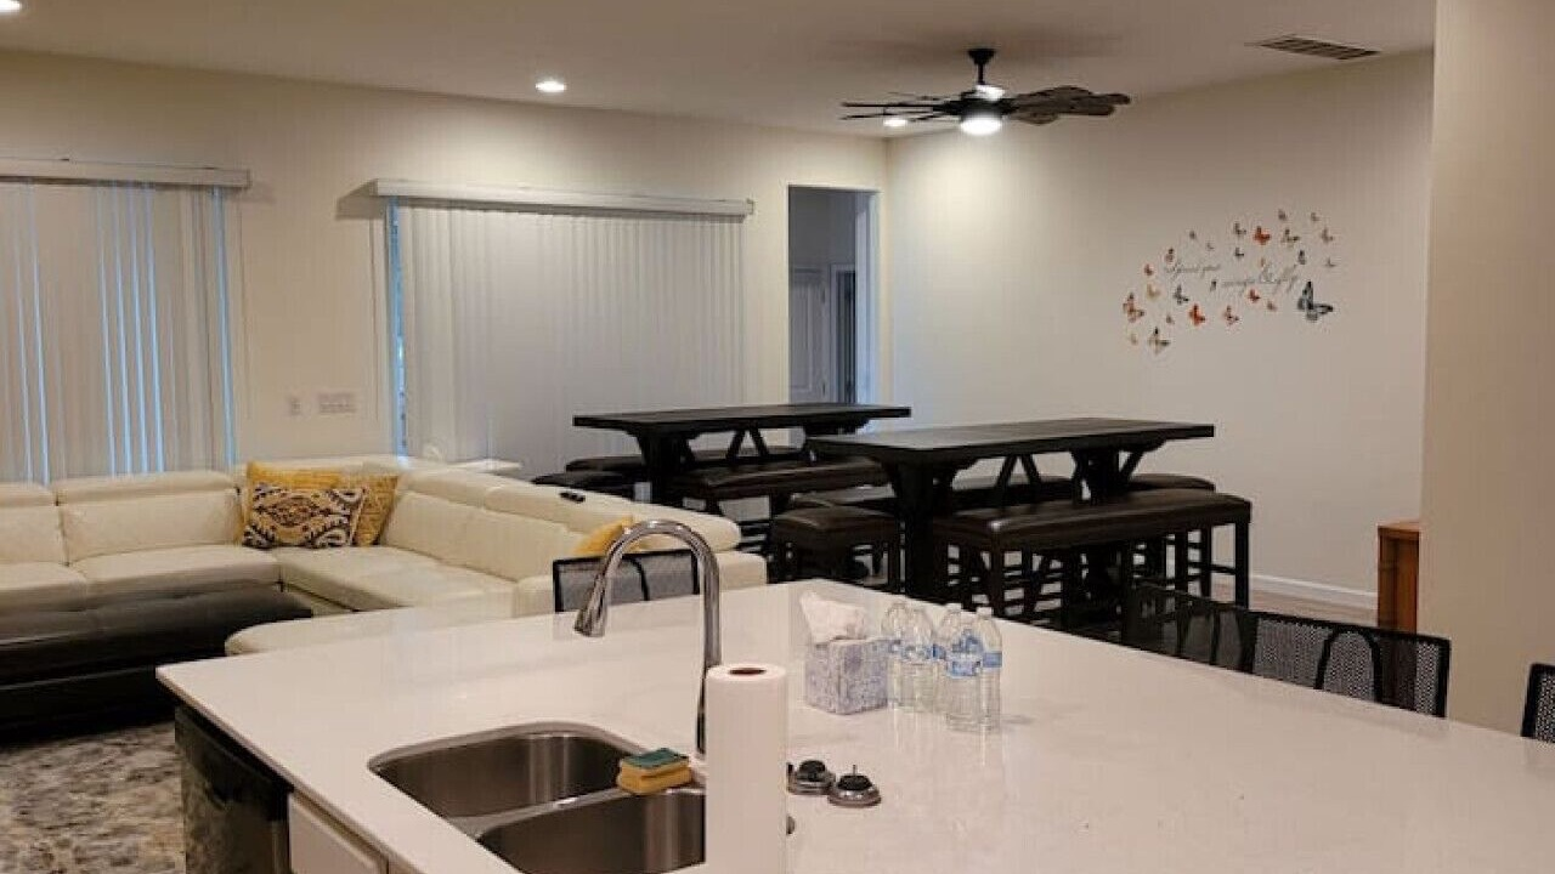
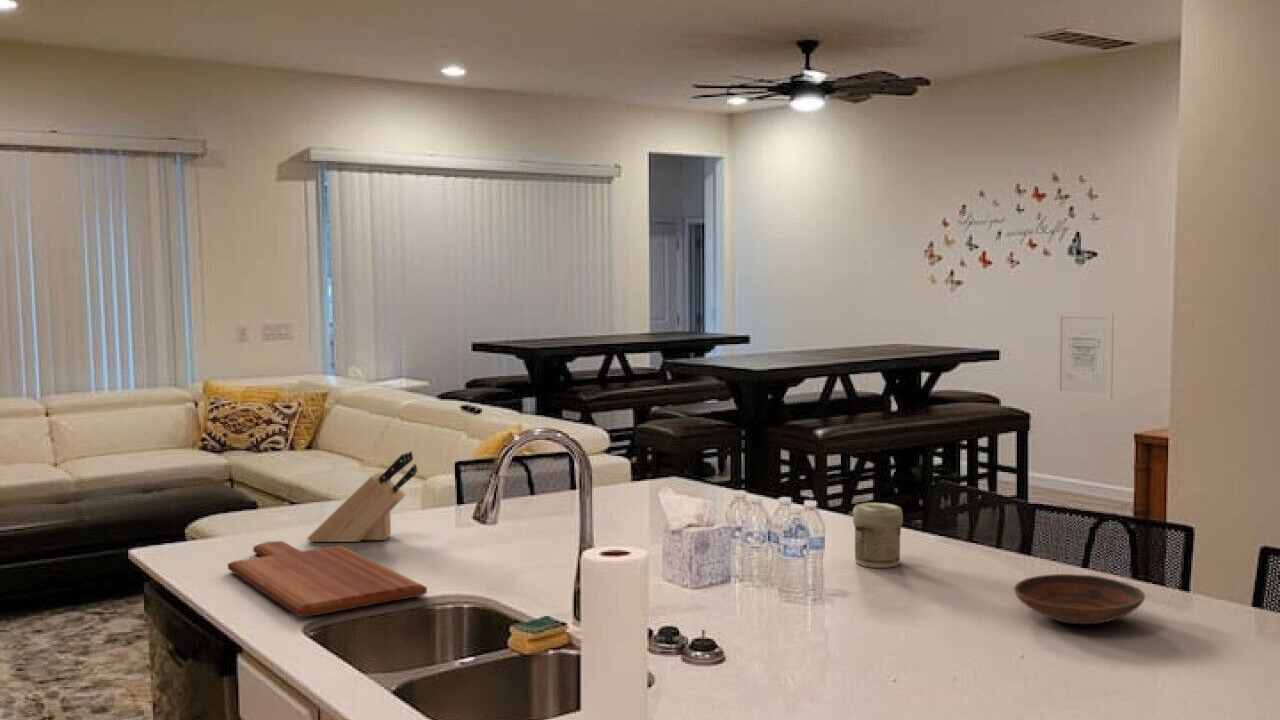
+ knife block (364, 495)
+ bowl (1077, 602)
+ cutting board (320, 576)
+ jar (877, 534)
+ wall art (1084, 355)
